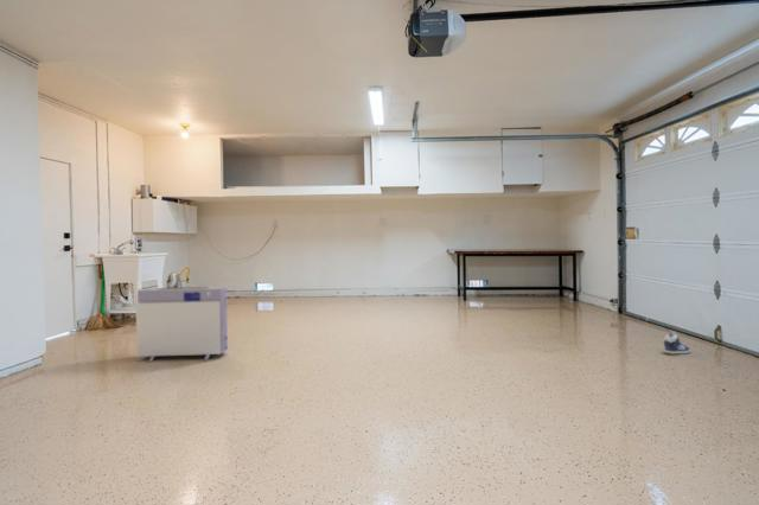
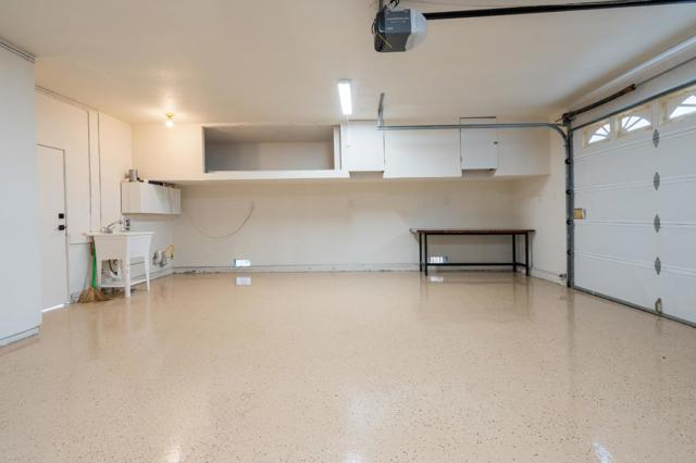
- sneaker (677, 341)
- air purifier (184, 321)
